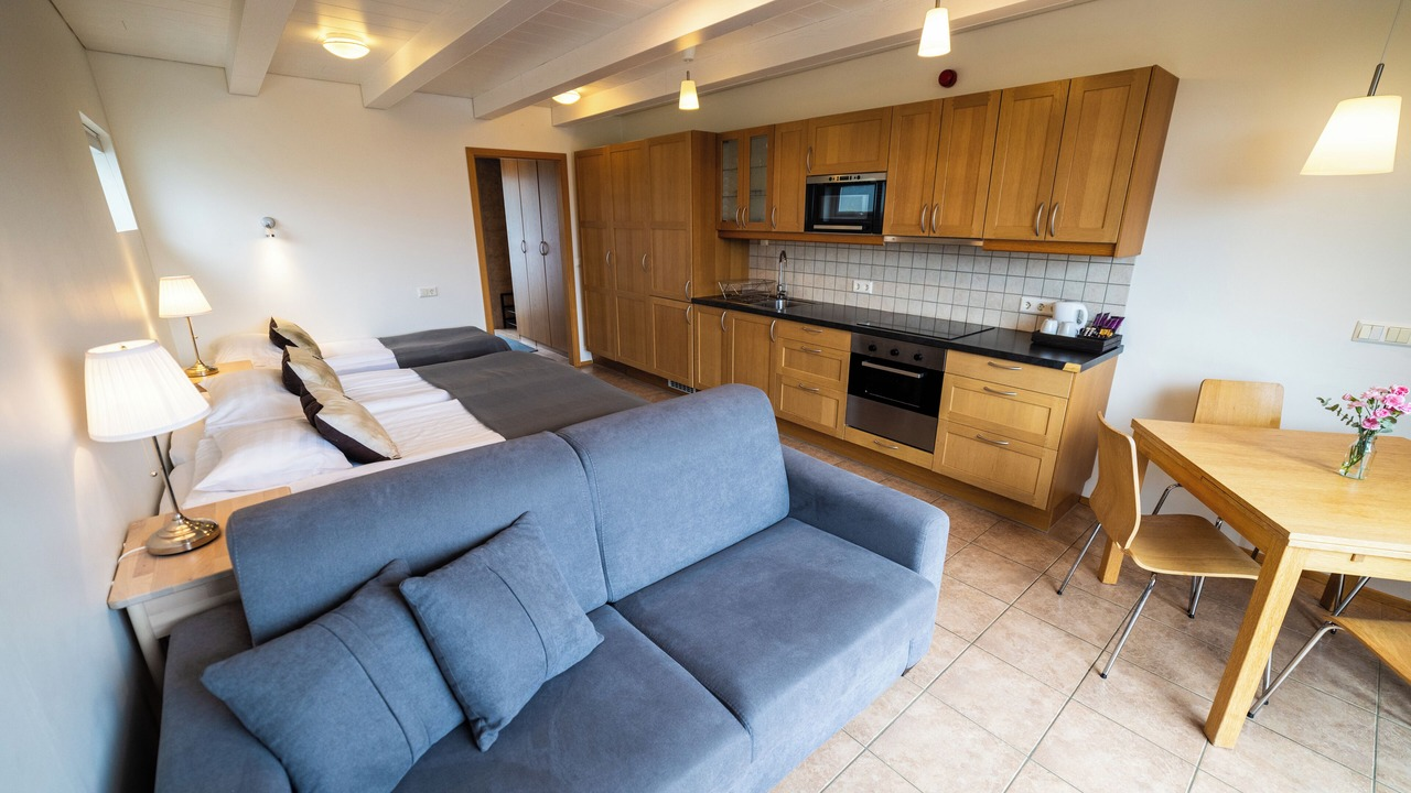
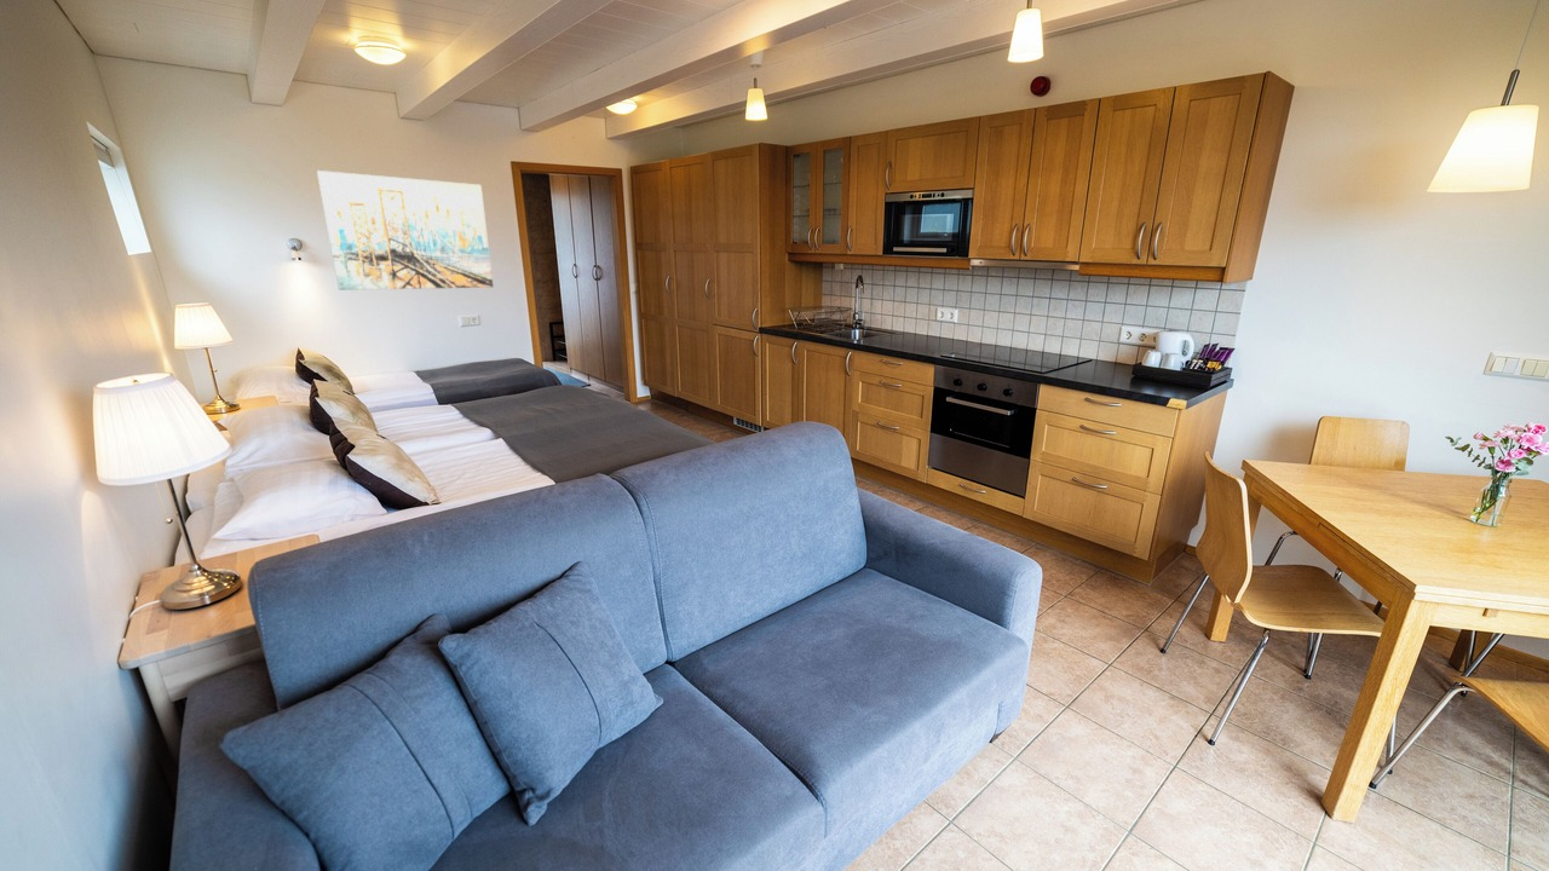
+ wall art (413, 235)
